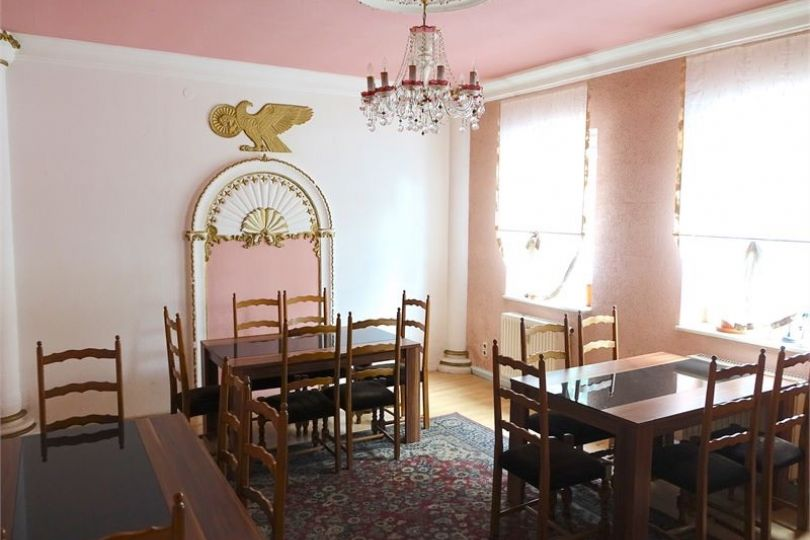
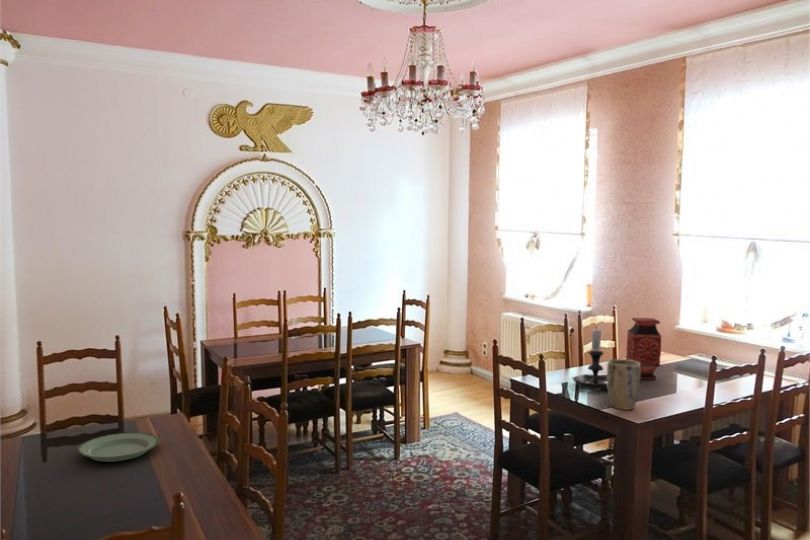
+ plate (119, 448)
+ candle holder (595, 355)
+ plant pot (623, 384)
+ vase (643, 348)
